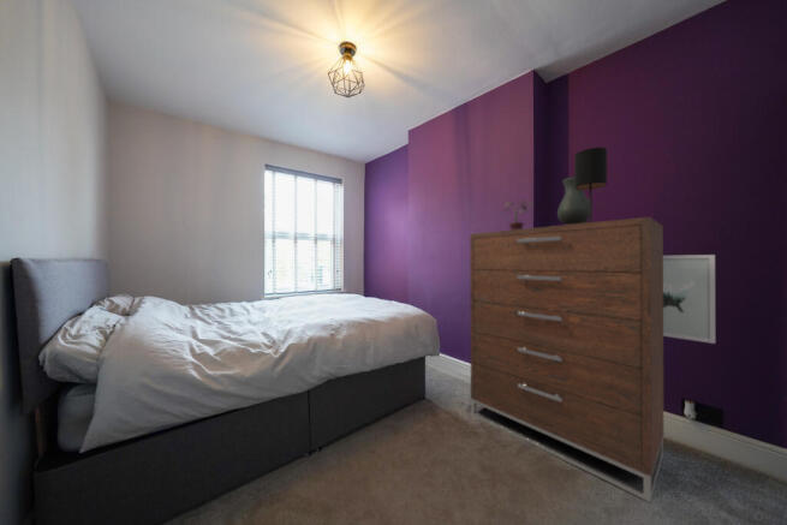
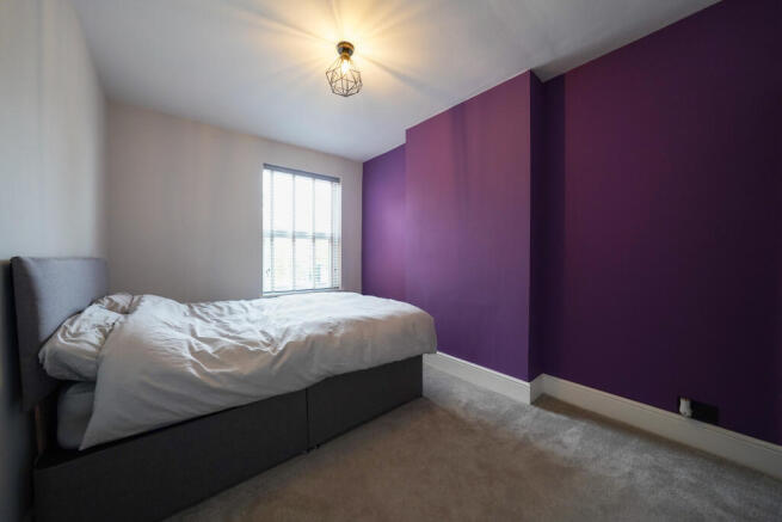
- wall art (663, 294)
- vase (573, 204)
- dresser (554, 332)
- table lamp (590, 187)
- potted plant (515, 217)
